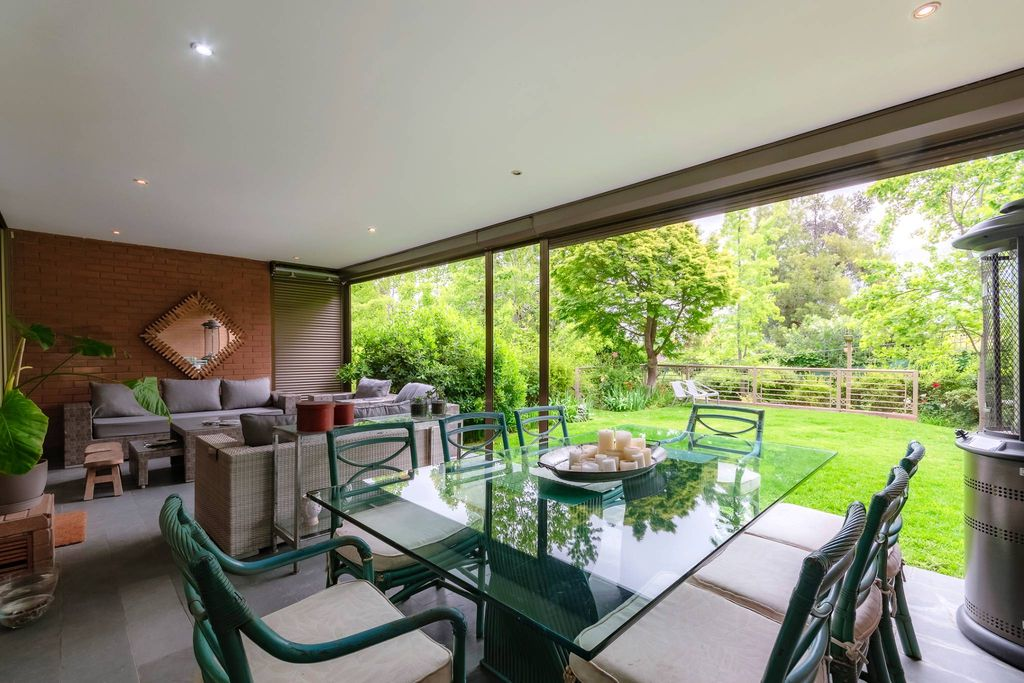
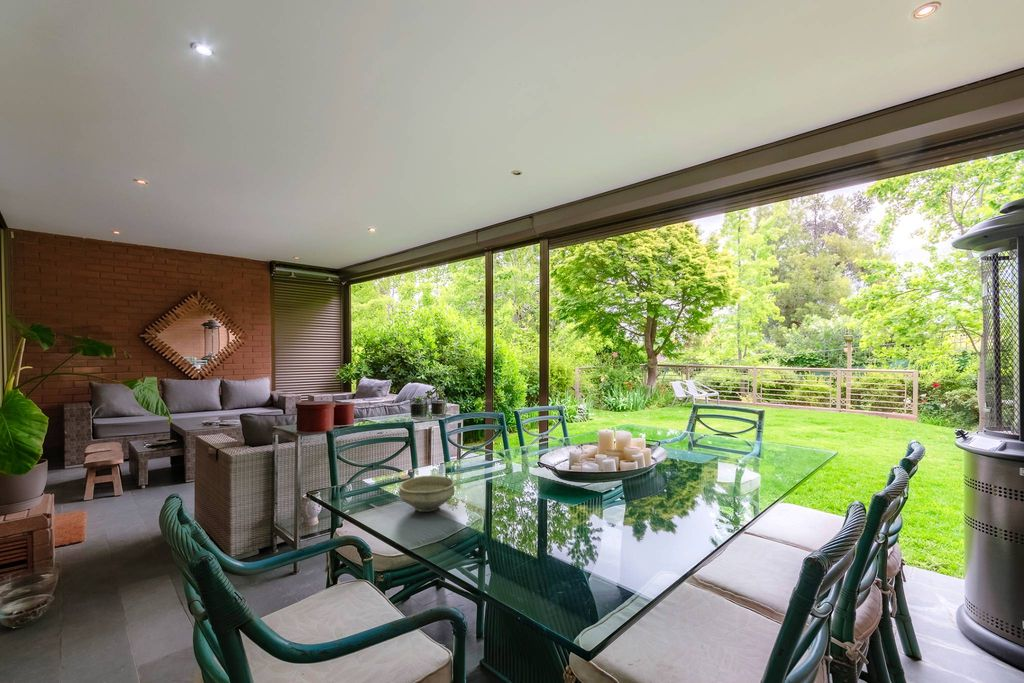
+ bowl (427, 495)
